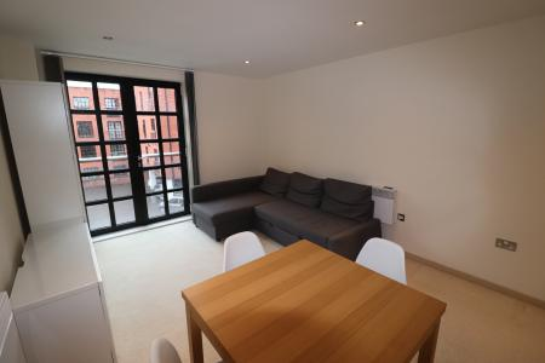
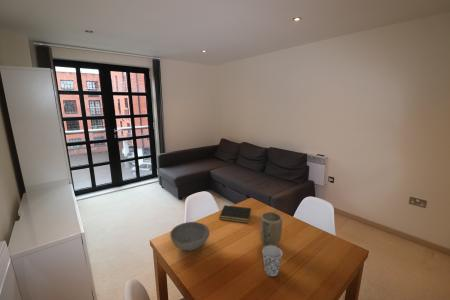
+ bowl (190, 238)
+ notepad (235, 213)
+ cup (271, 261)
+ plant pot (271, 230)
